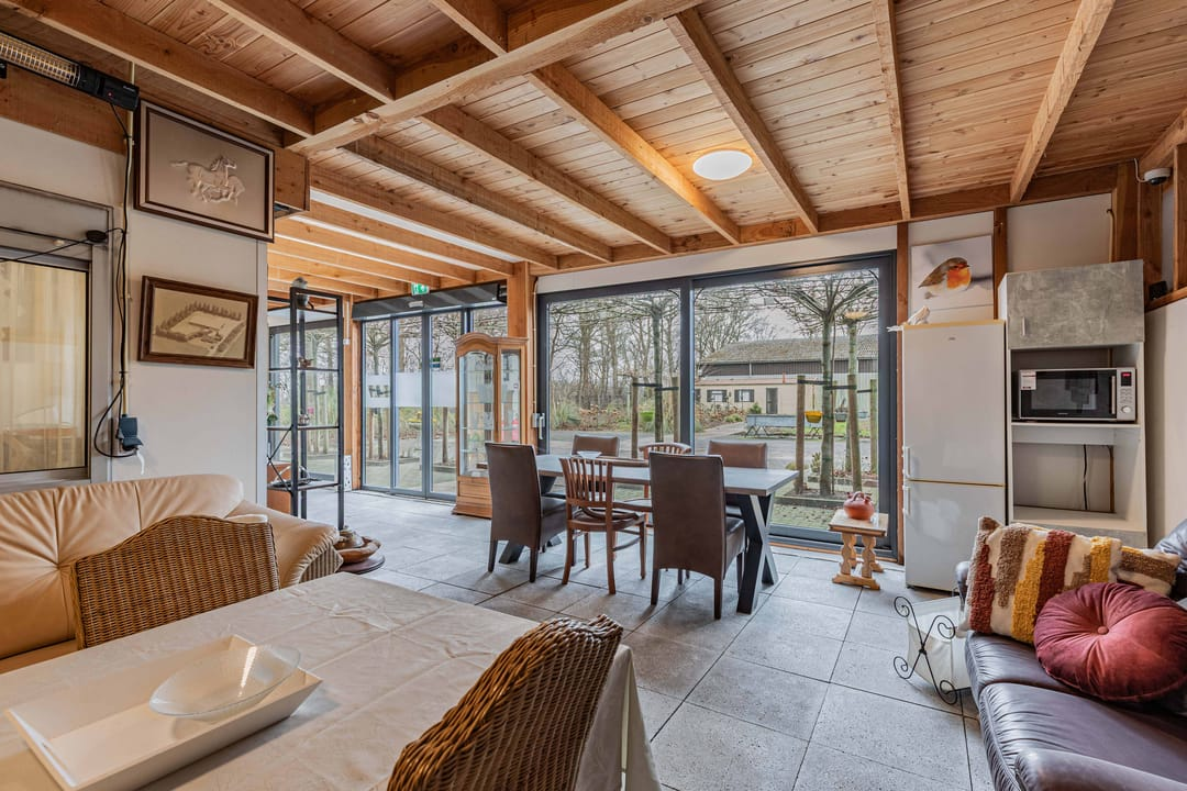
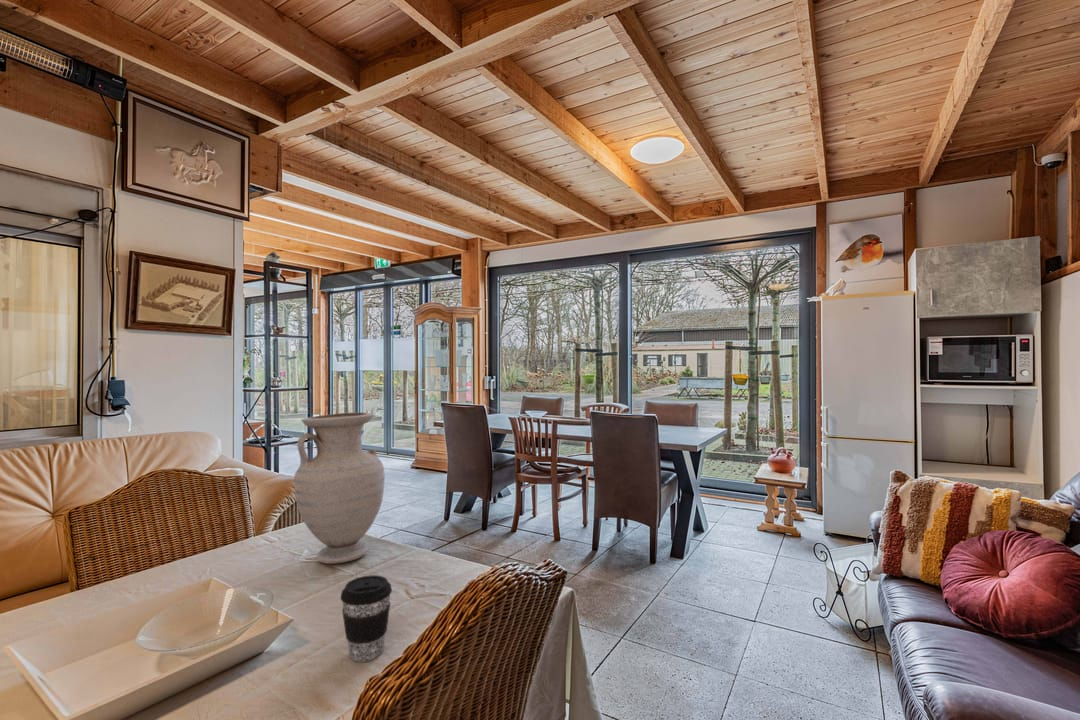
+ vase (340, 485)
+ coffee cup (366, 618)
